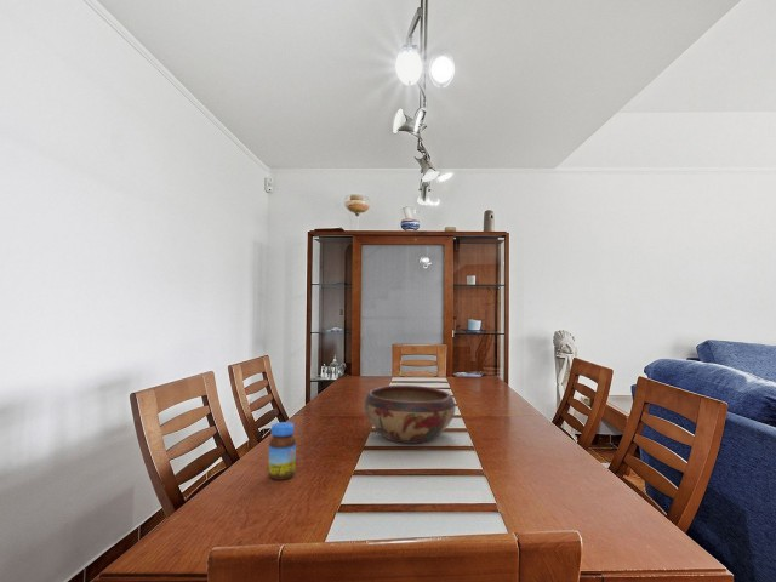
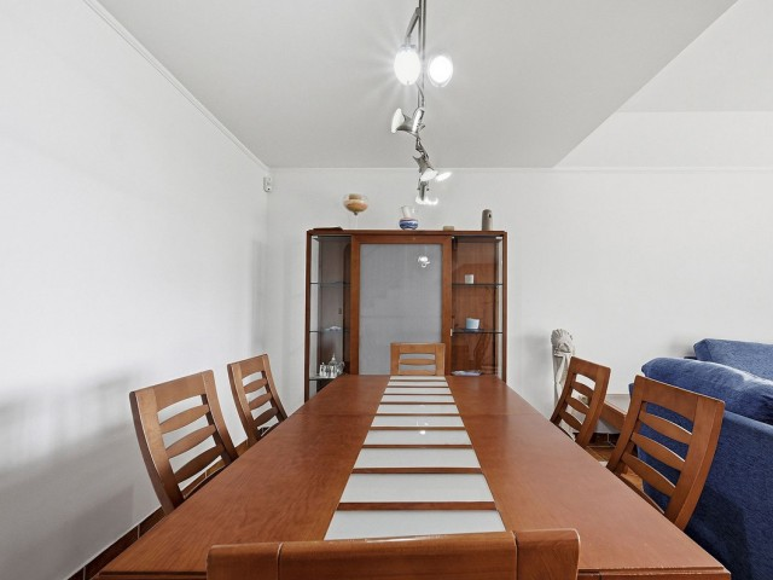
- jar (281, 449)
- decorative bowl (409, 413)
